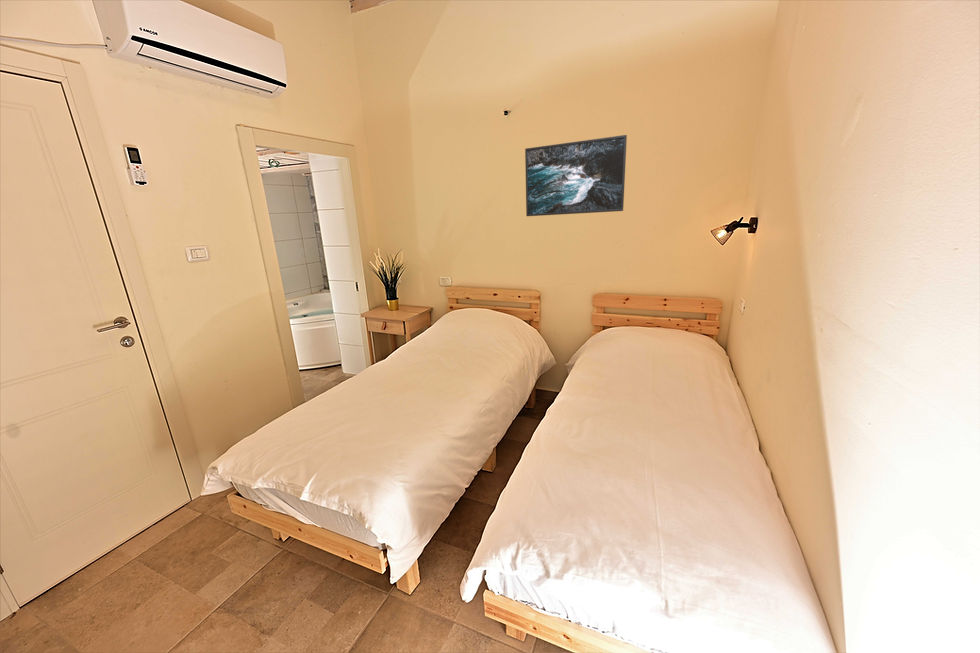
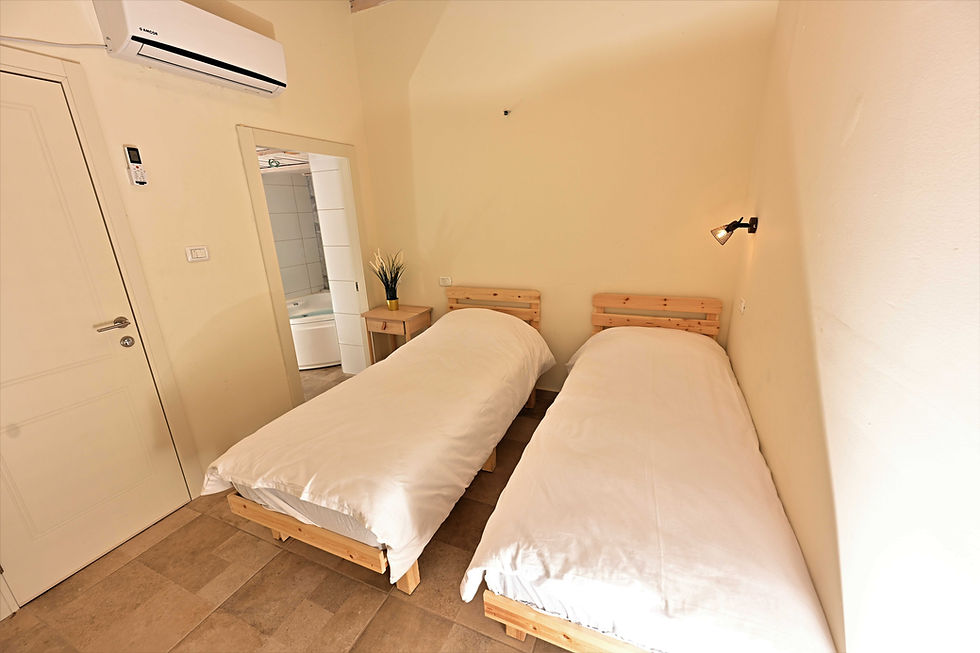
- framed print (572, 178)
